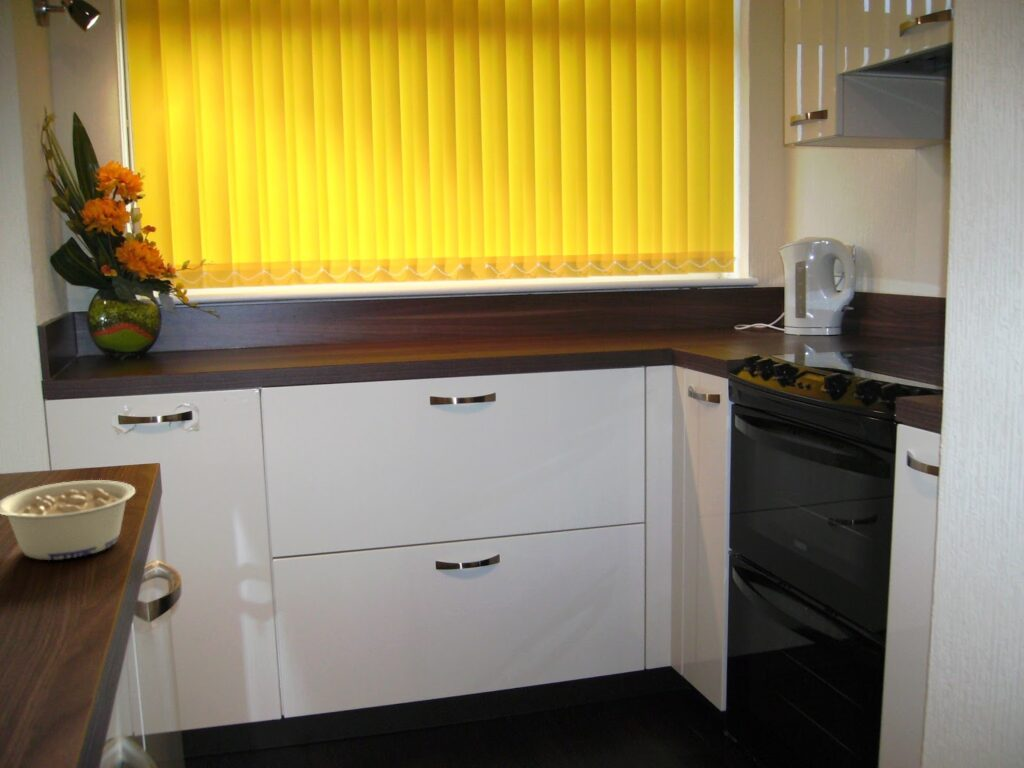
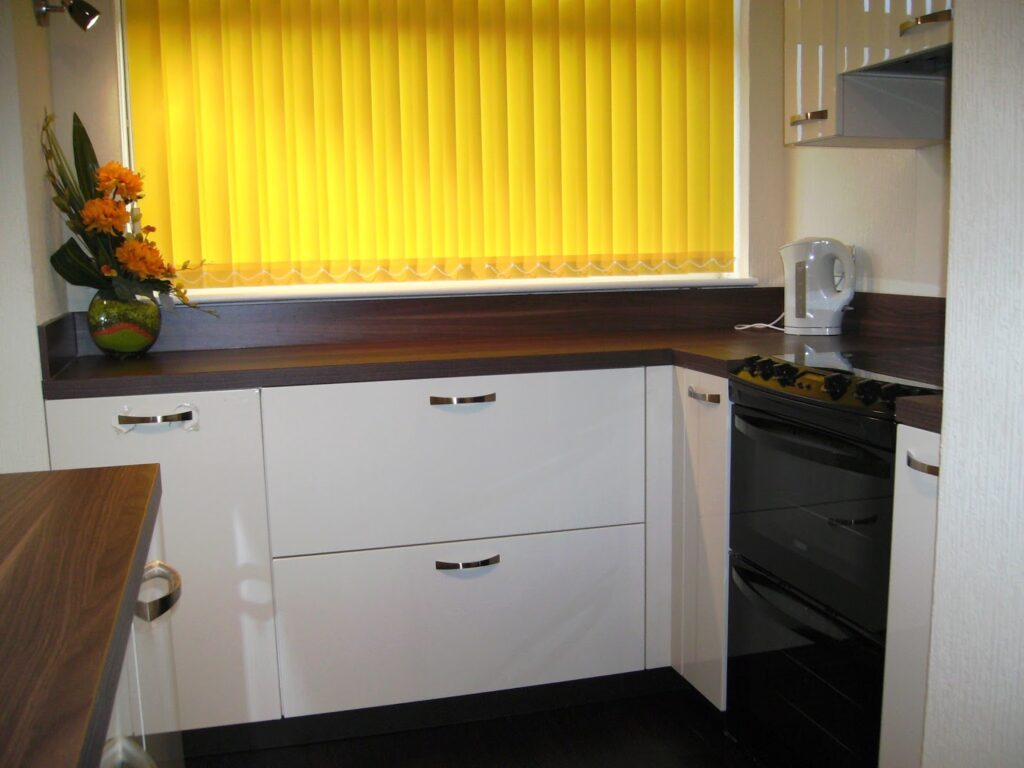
- legume (67, 517)
